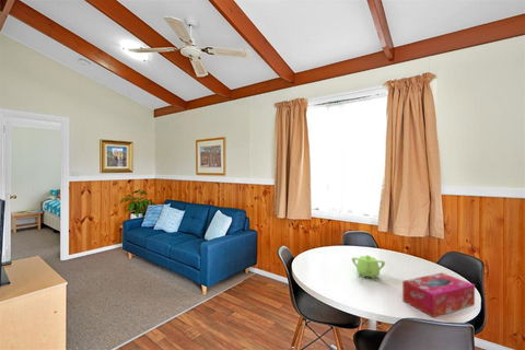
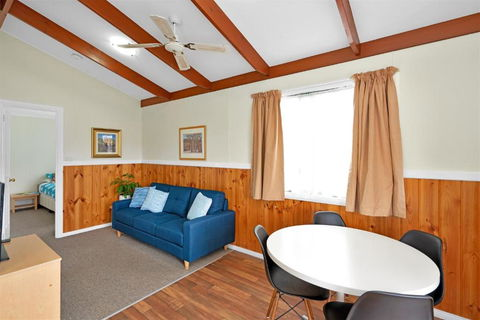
- teapot (368, 266)
- tissue box (438, 292)
